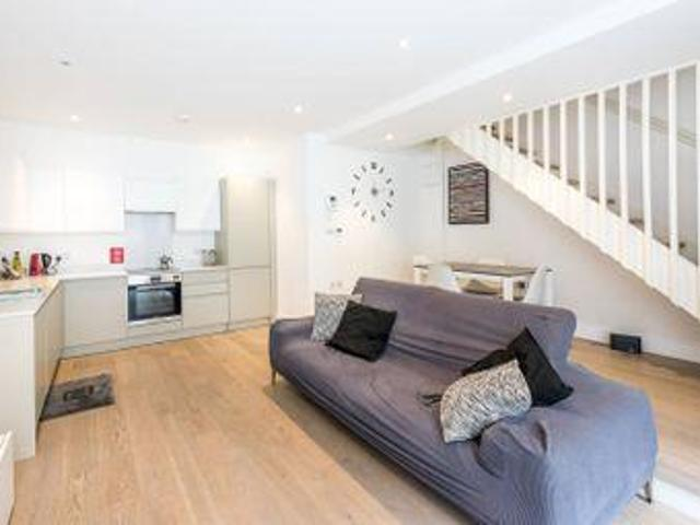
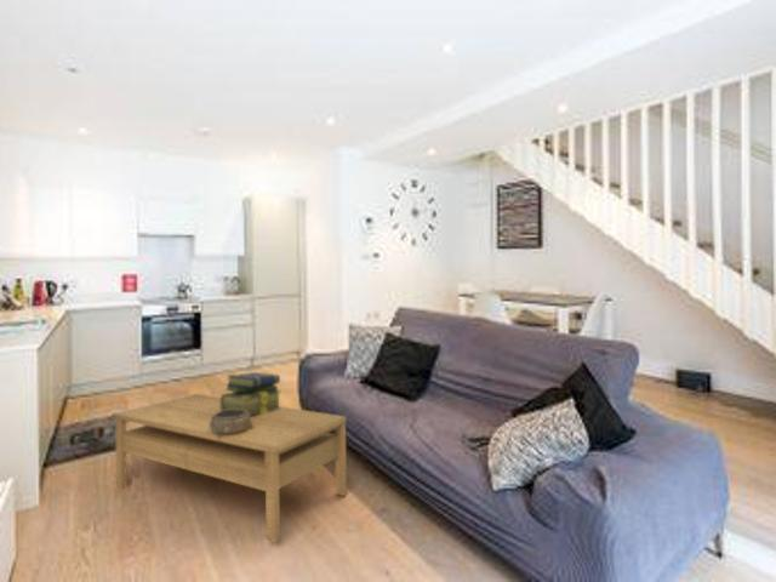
+ decorative bowl (232, 421)
+ coffee table (227, 452)
+ stack of books (251, 390)
